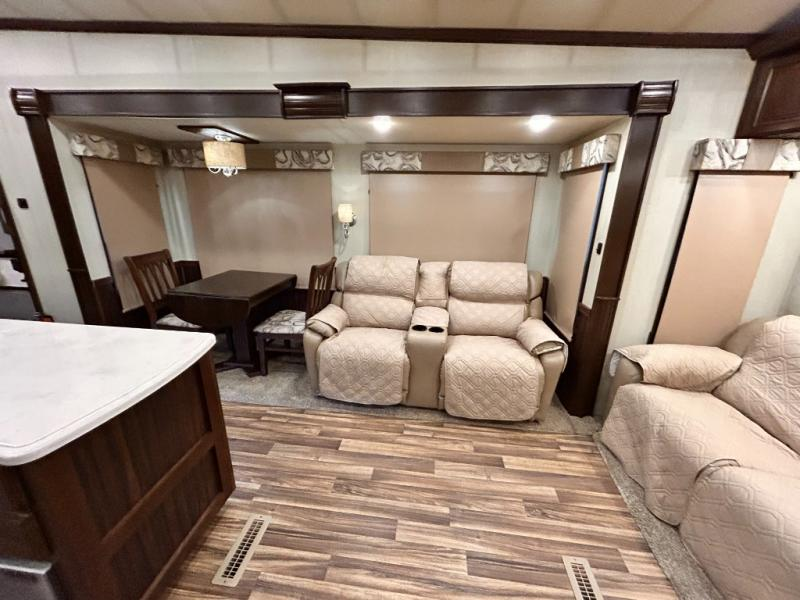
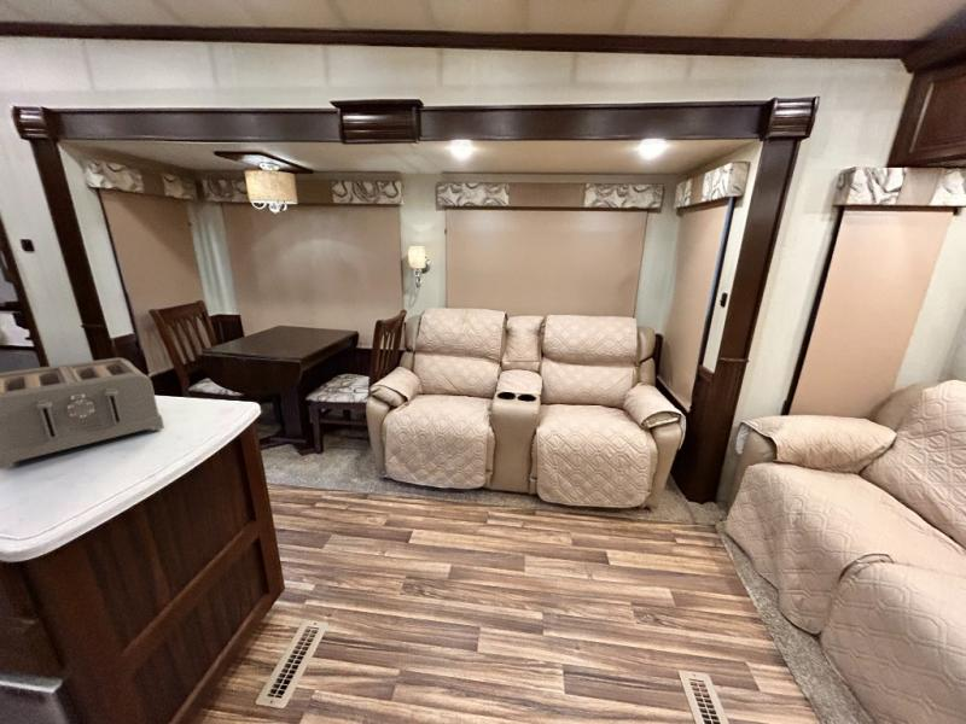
+ toaster (76, 403)
